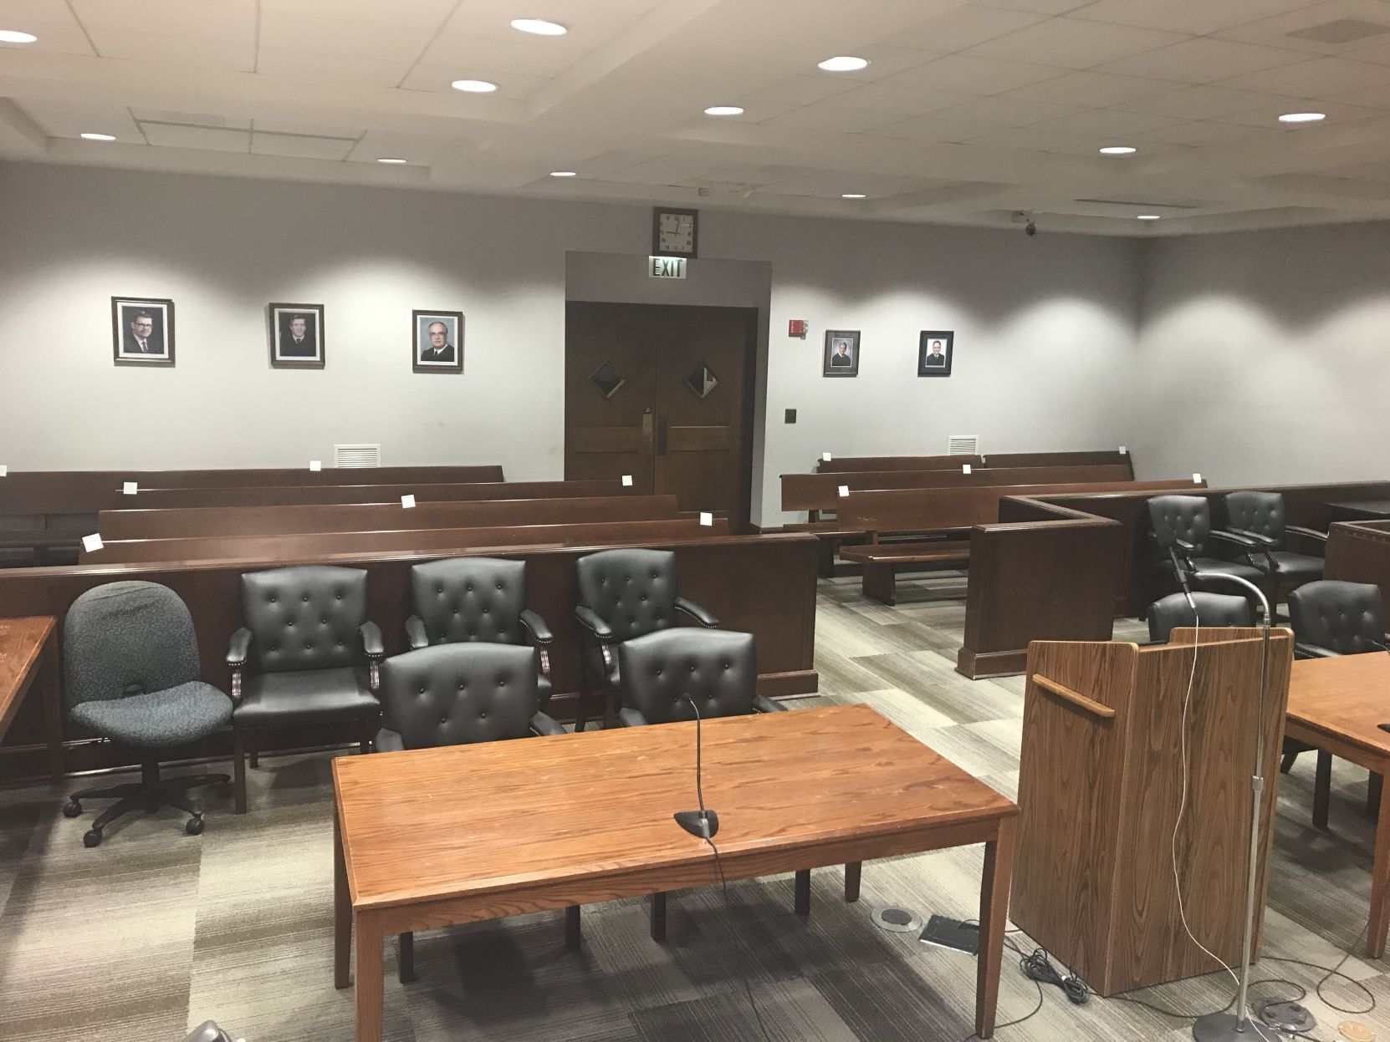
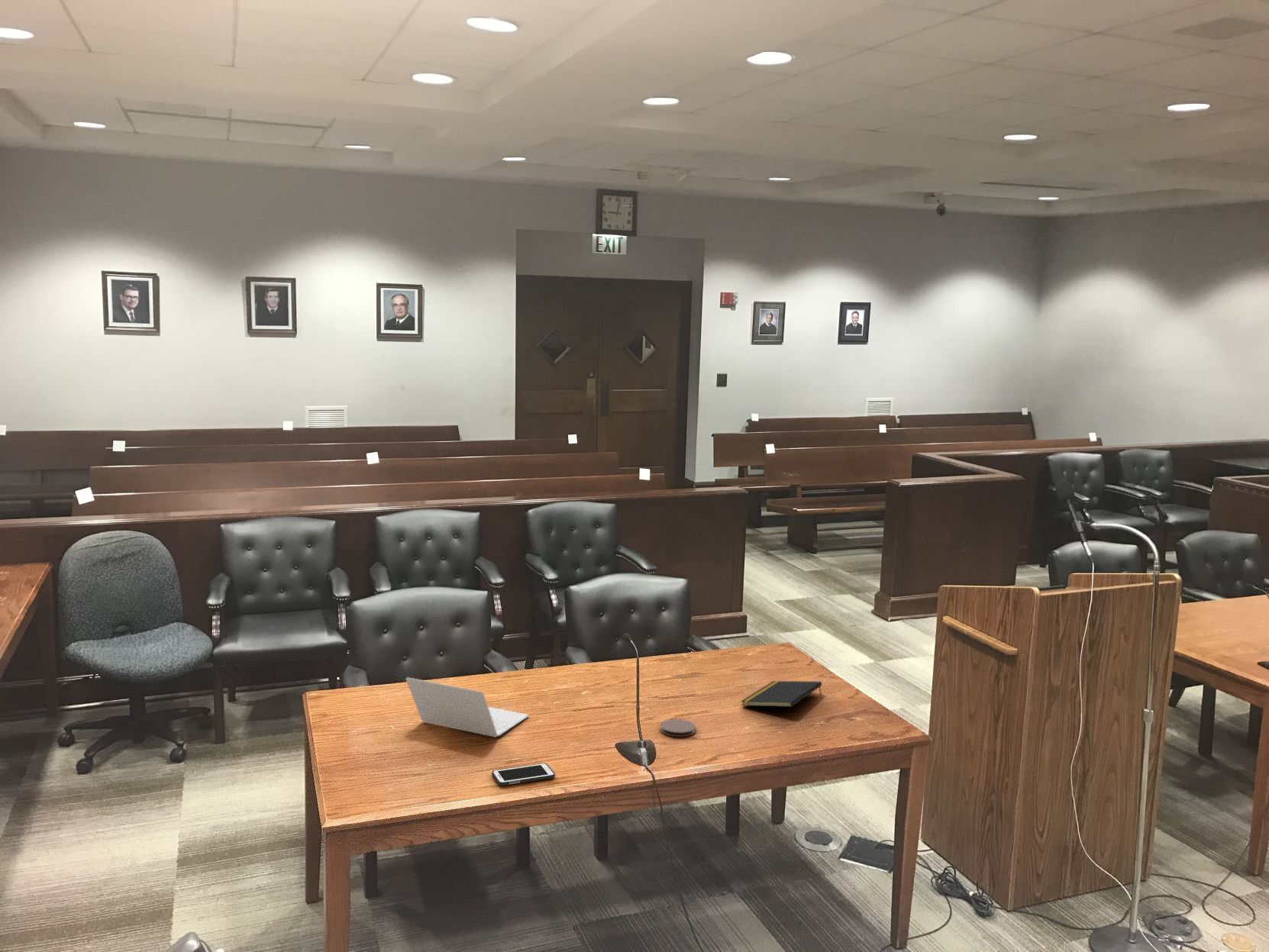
+ cell phone (523, 774)
+ laptop (468, 694)
+ coaster (677, 728)
+ notepad (782, 693)
